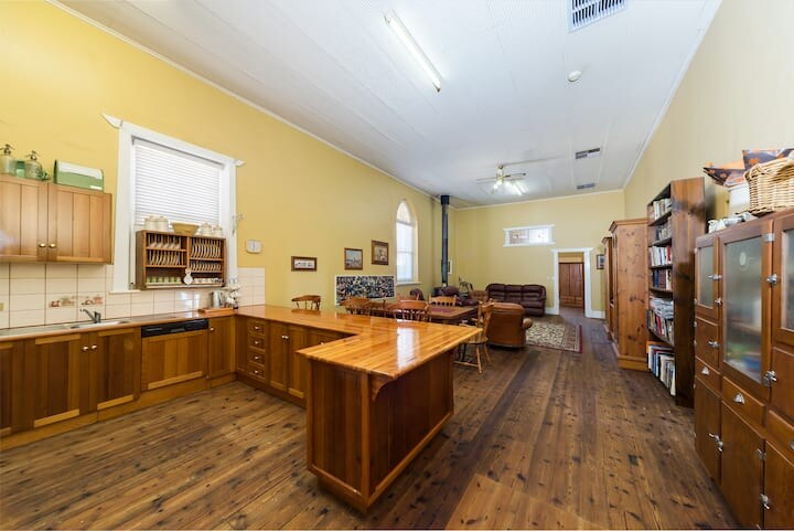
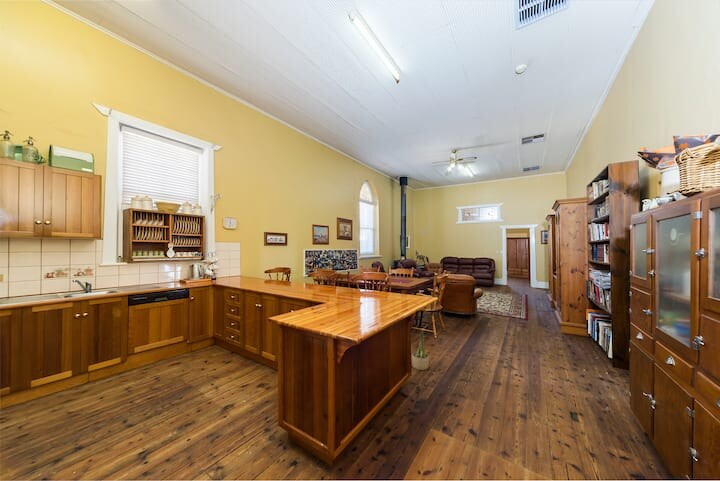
+ potted plant (419, 348)
